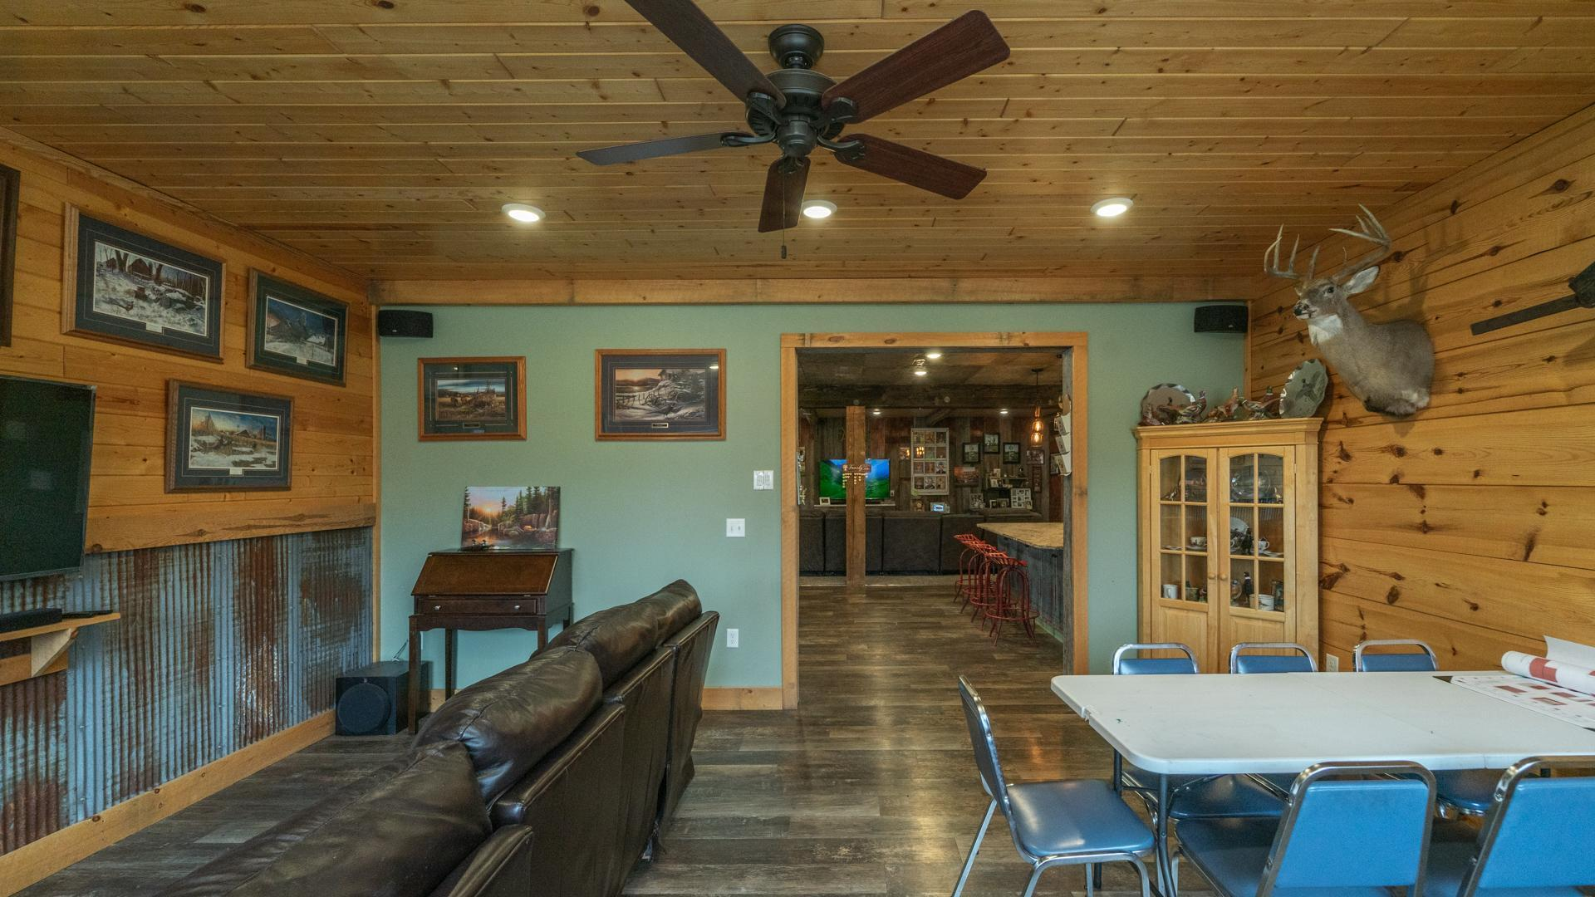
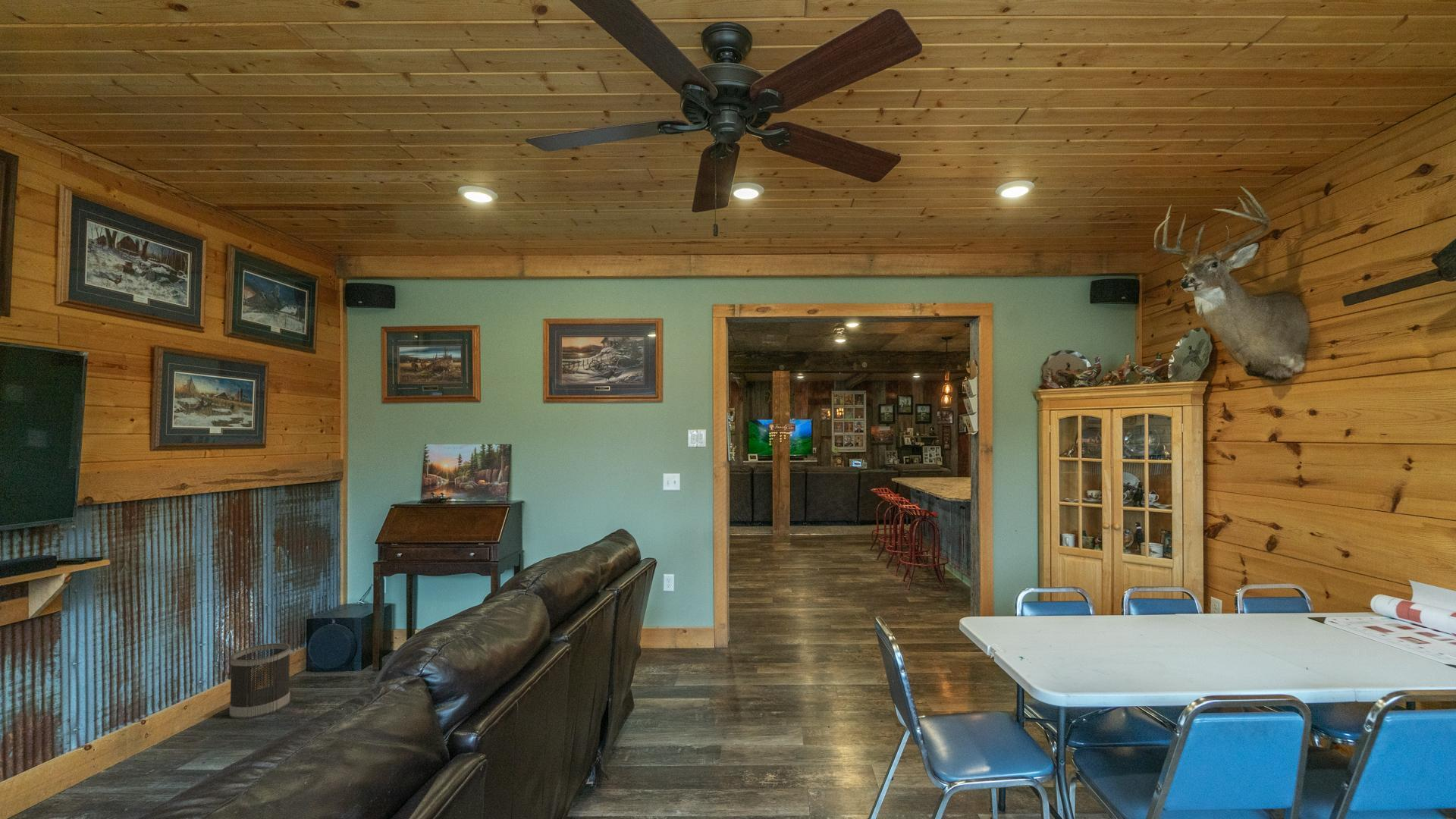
+ wastebasket (260, 679)
